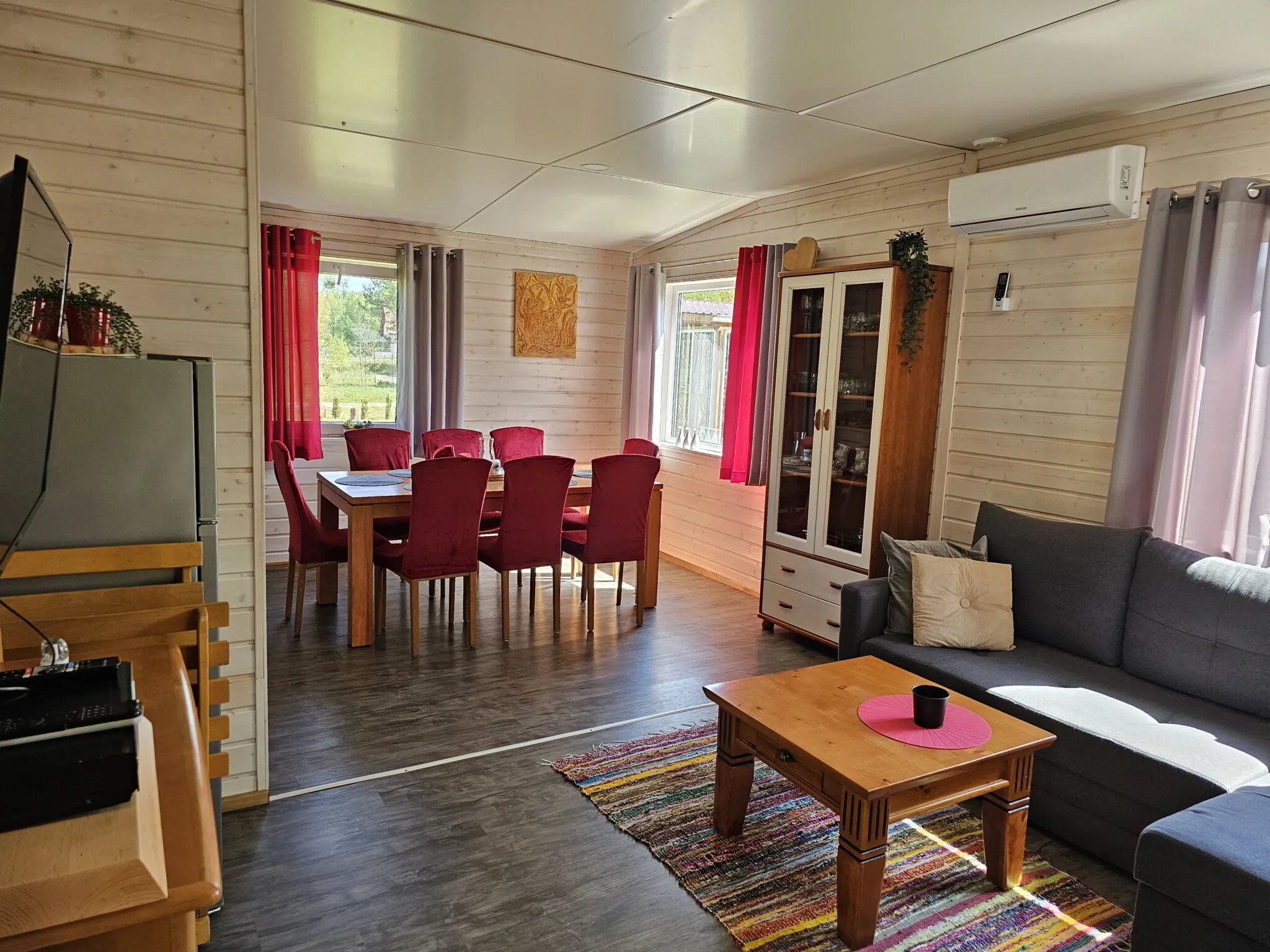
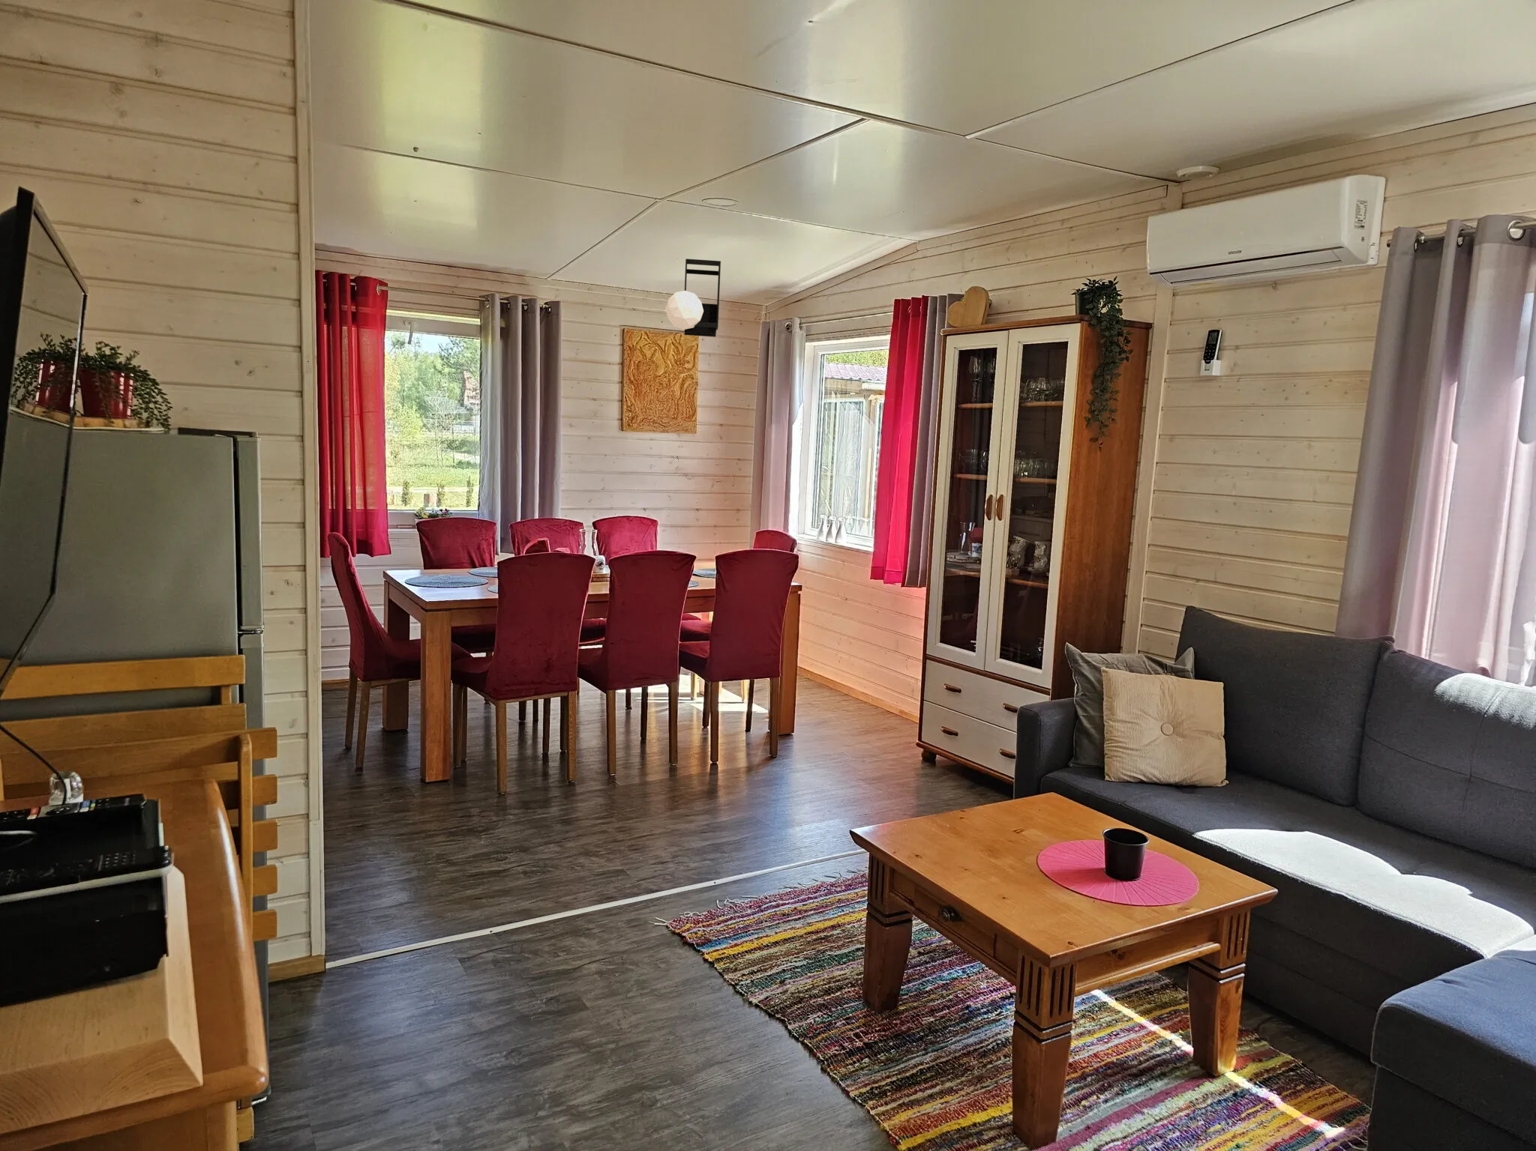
+ pendant lamp (692, 296)
